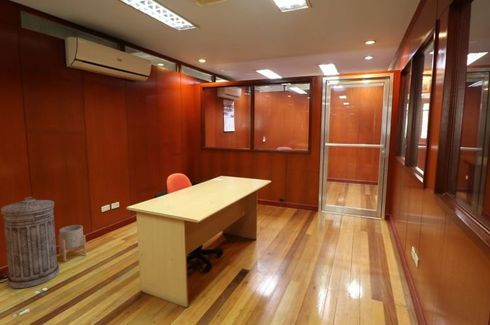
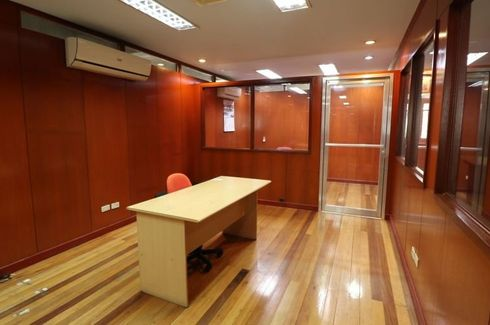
- planter (72, 241)
- trash can (31, 237)
